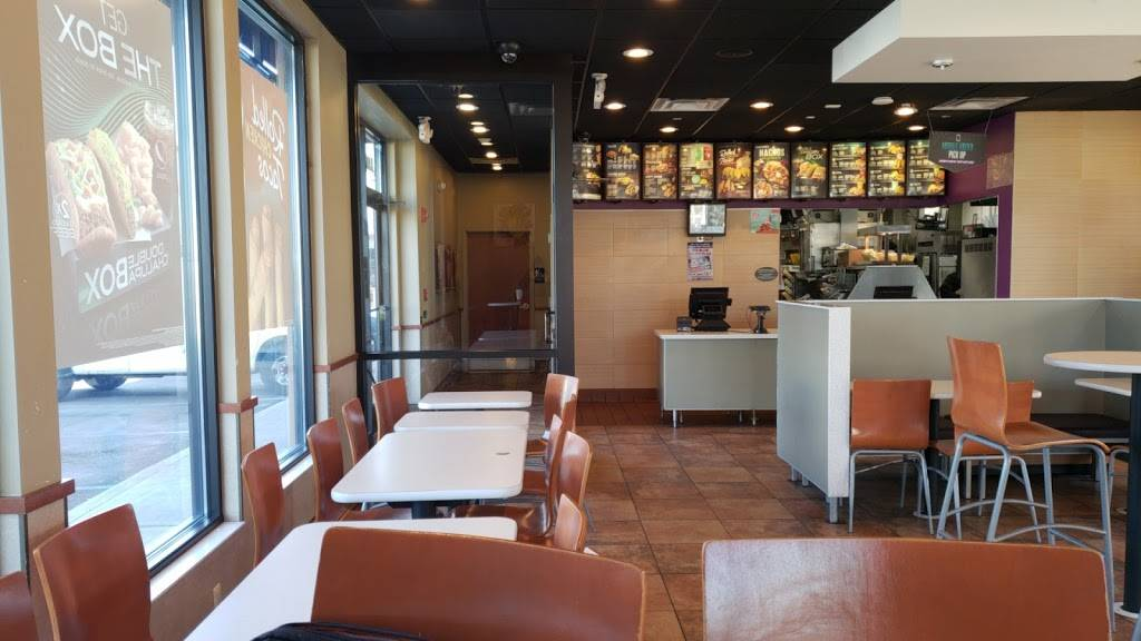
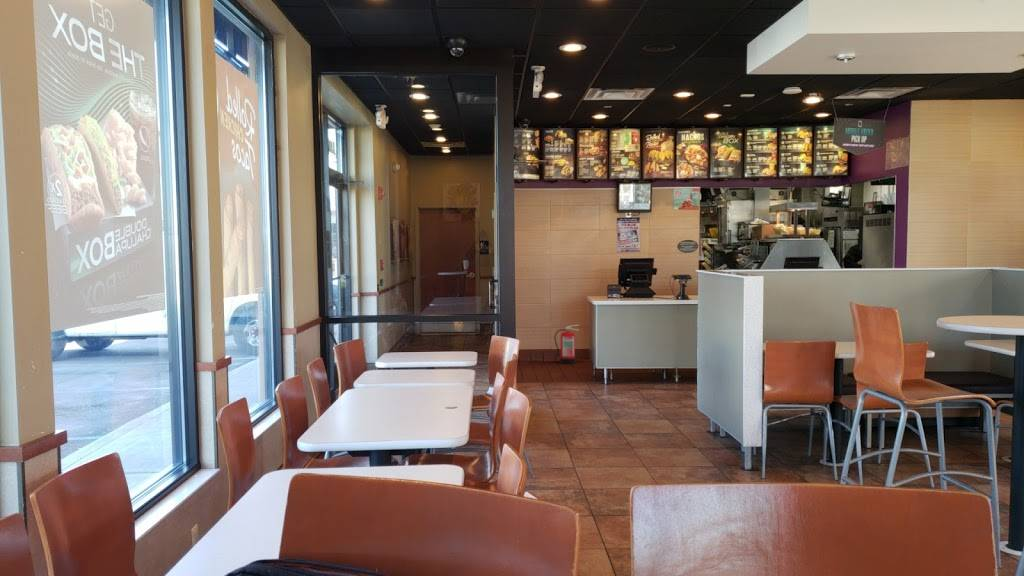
+ fire extinguisher (567, 343)
